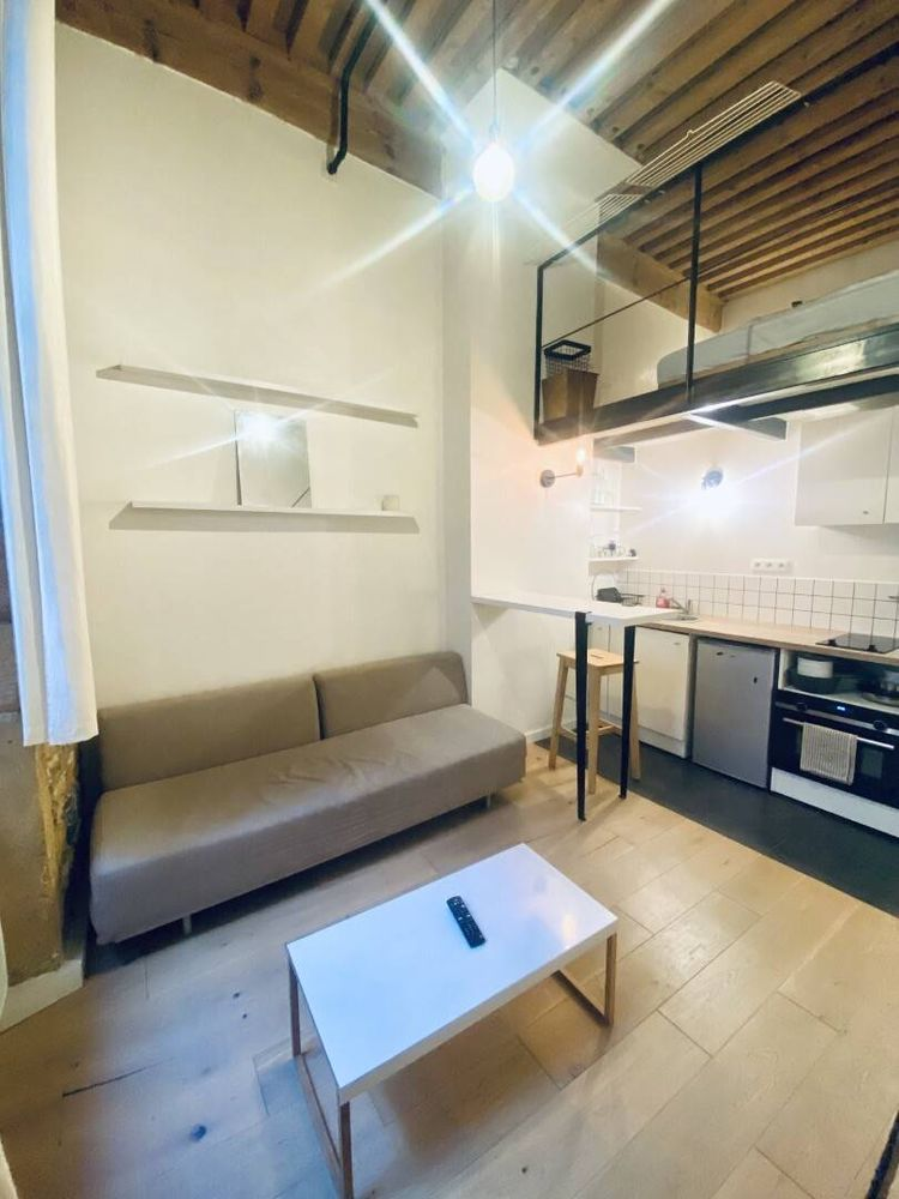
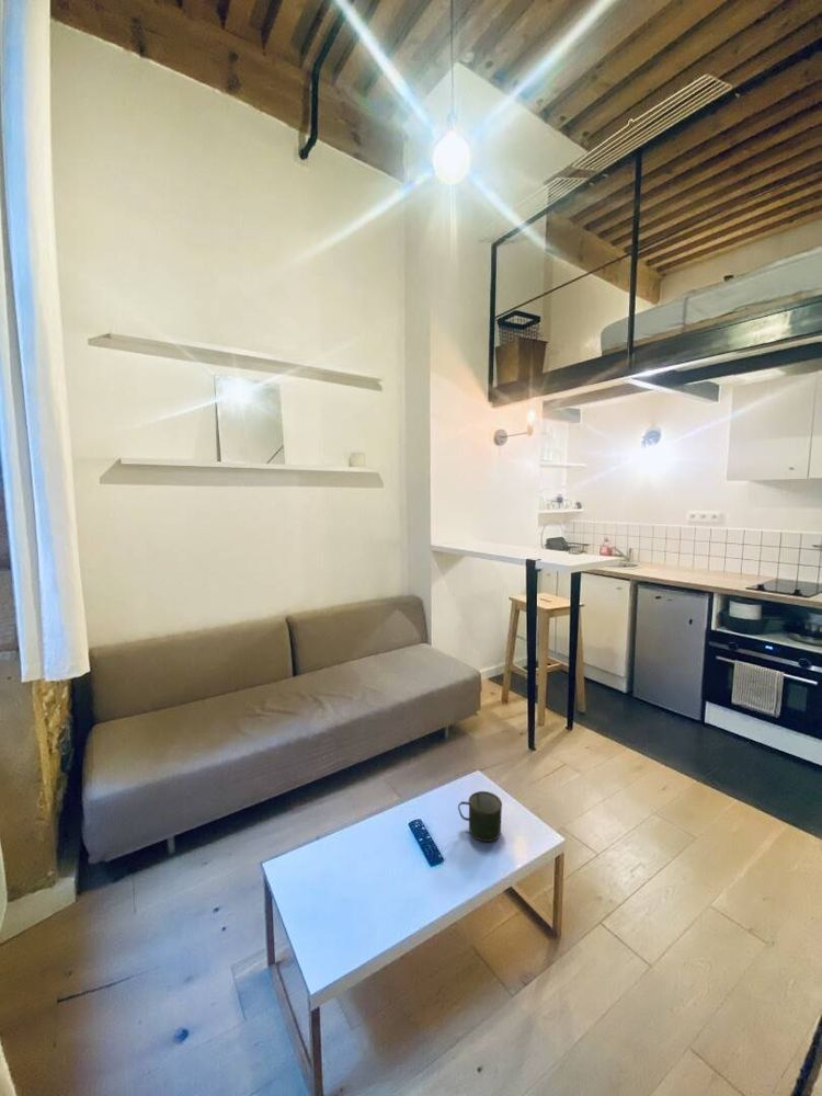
+ mug (479, 815)
